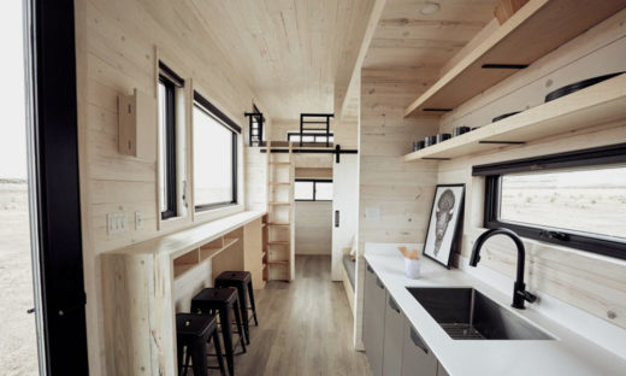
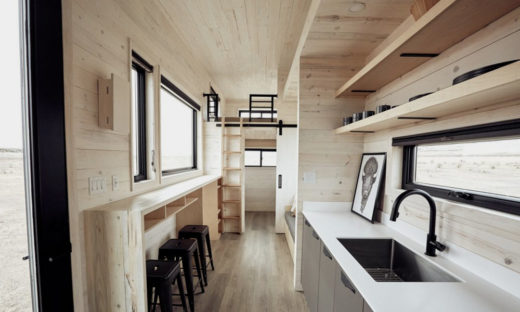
- utensil holder (408, 260)
